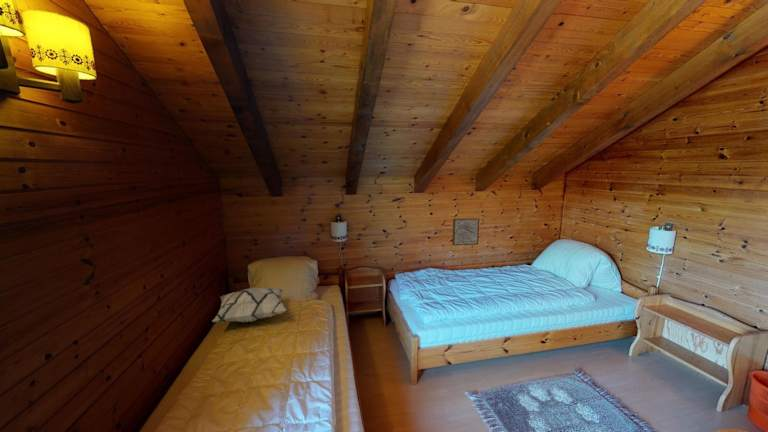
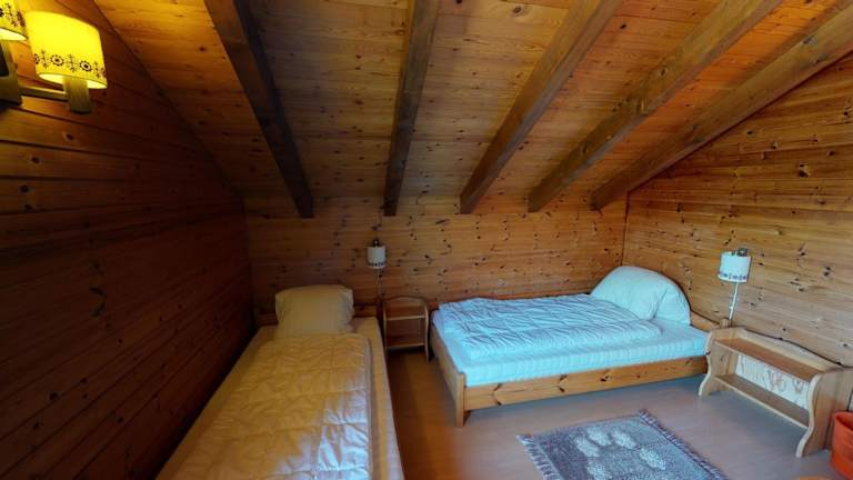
- decorative pillow (251, 303)
- wall art (465, 231)
